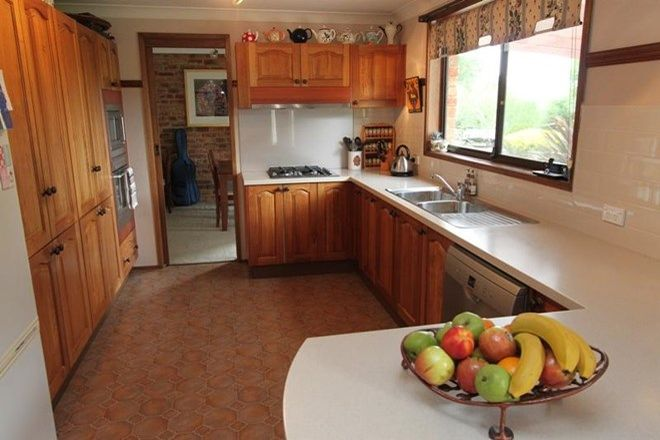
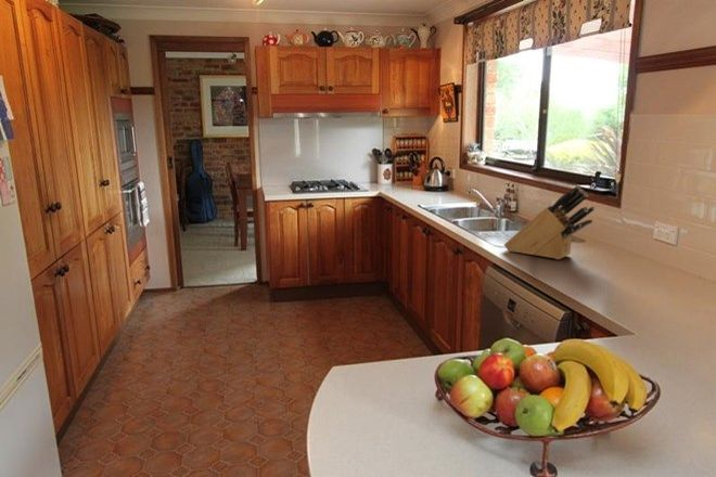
+ knife block (548, 220)
